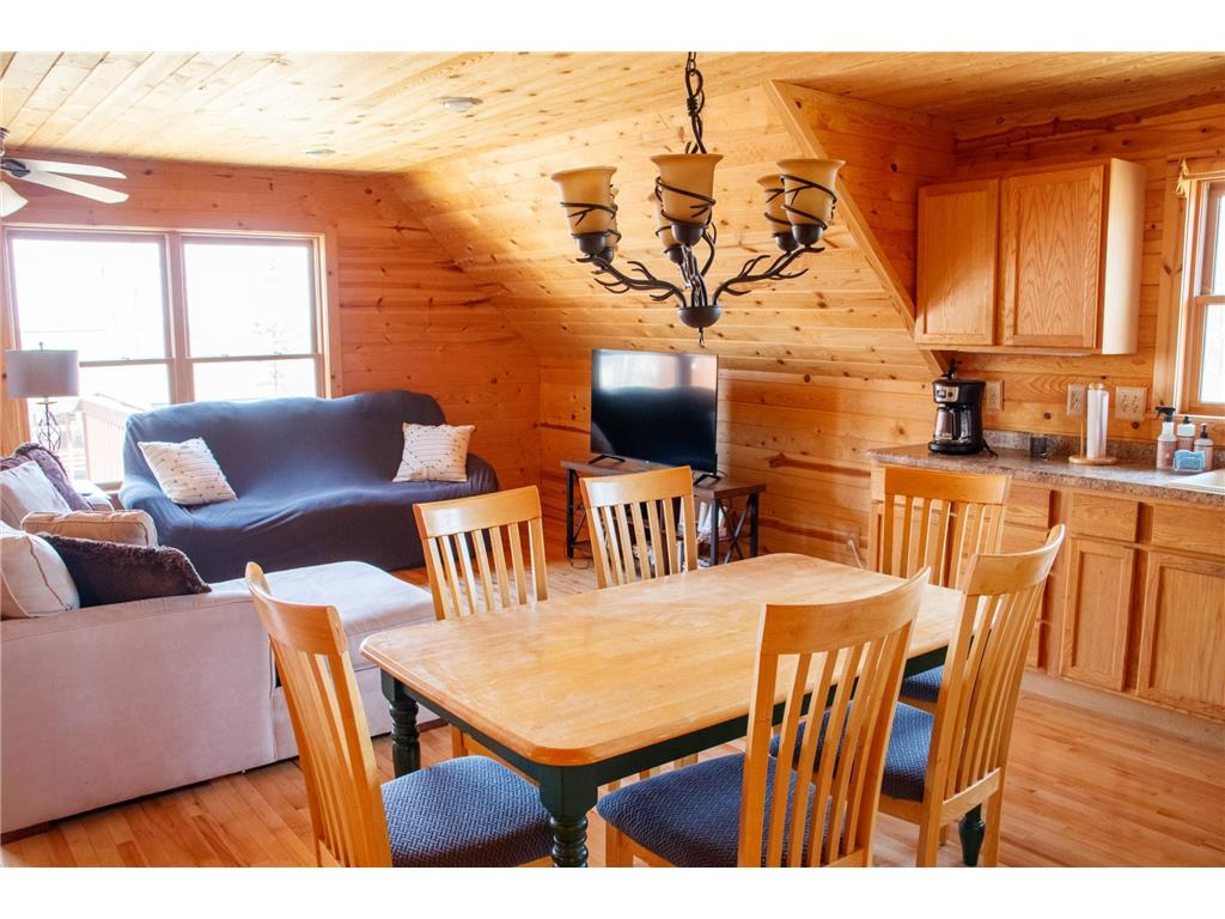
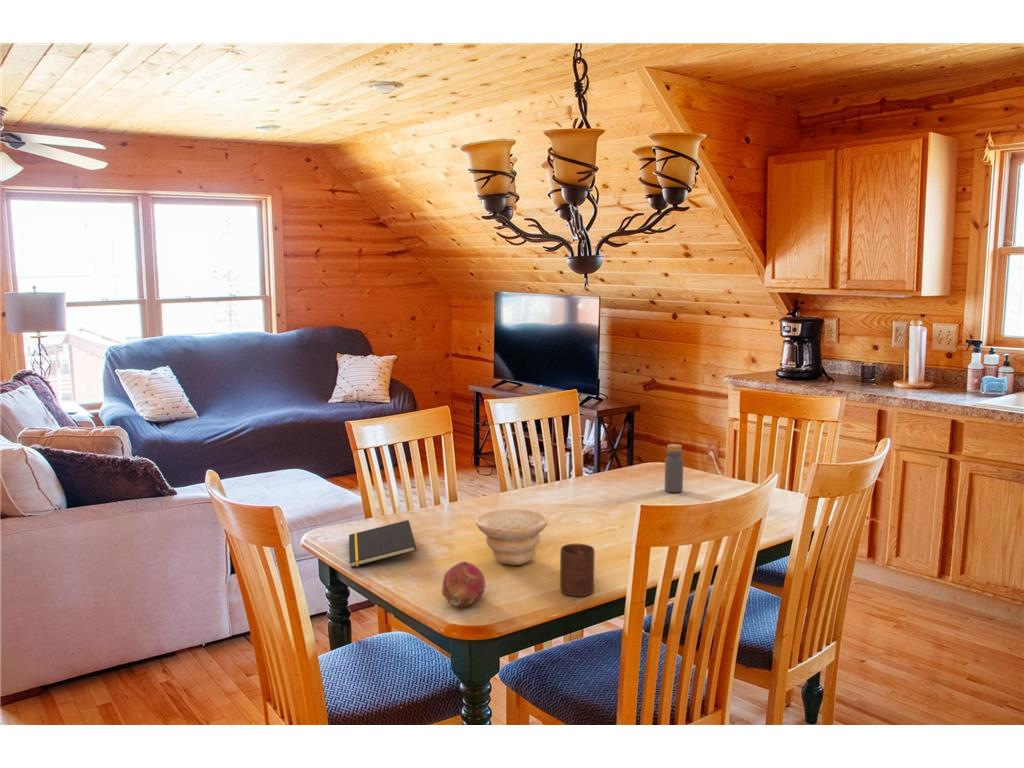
+ cup (575, 568)
+ bottle (674, 467)
+ bowl (511, 539)
+ notepad (381, 542)
+ fruit (465, 582)
